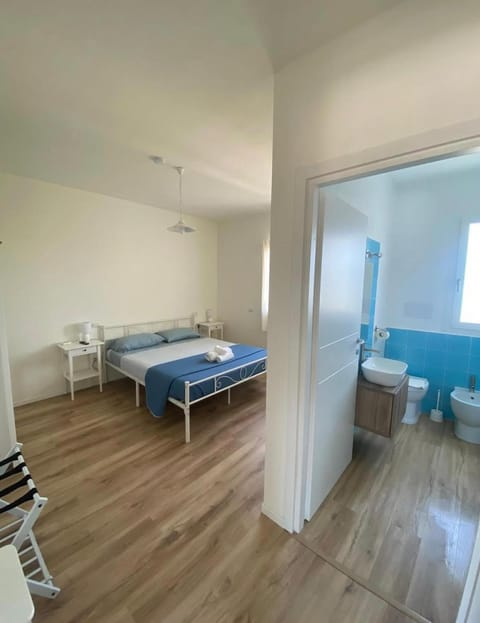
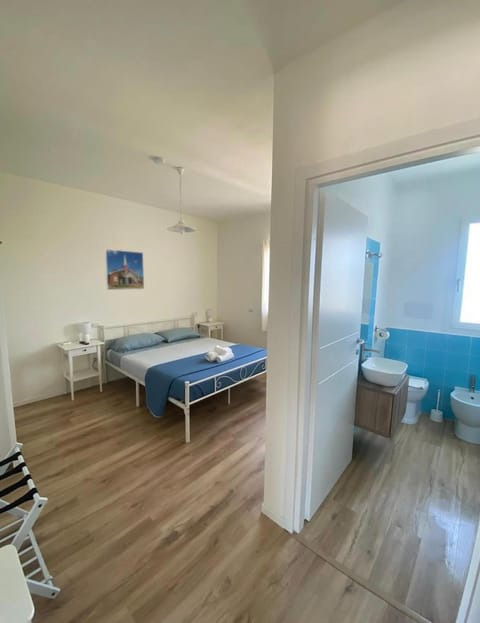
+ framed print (125, 270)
